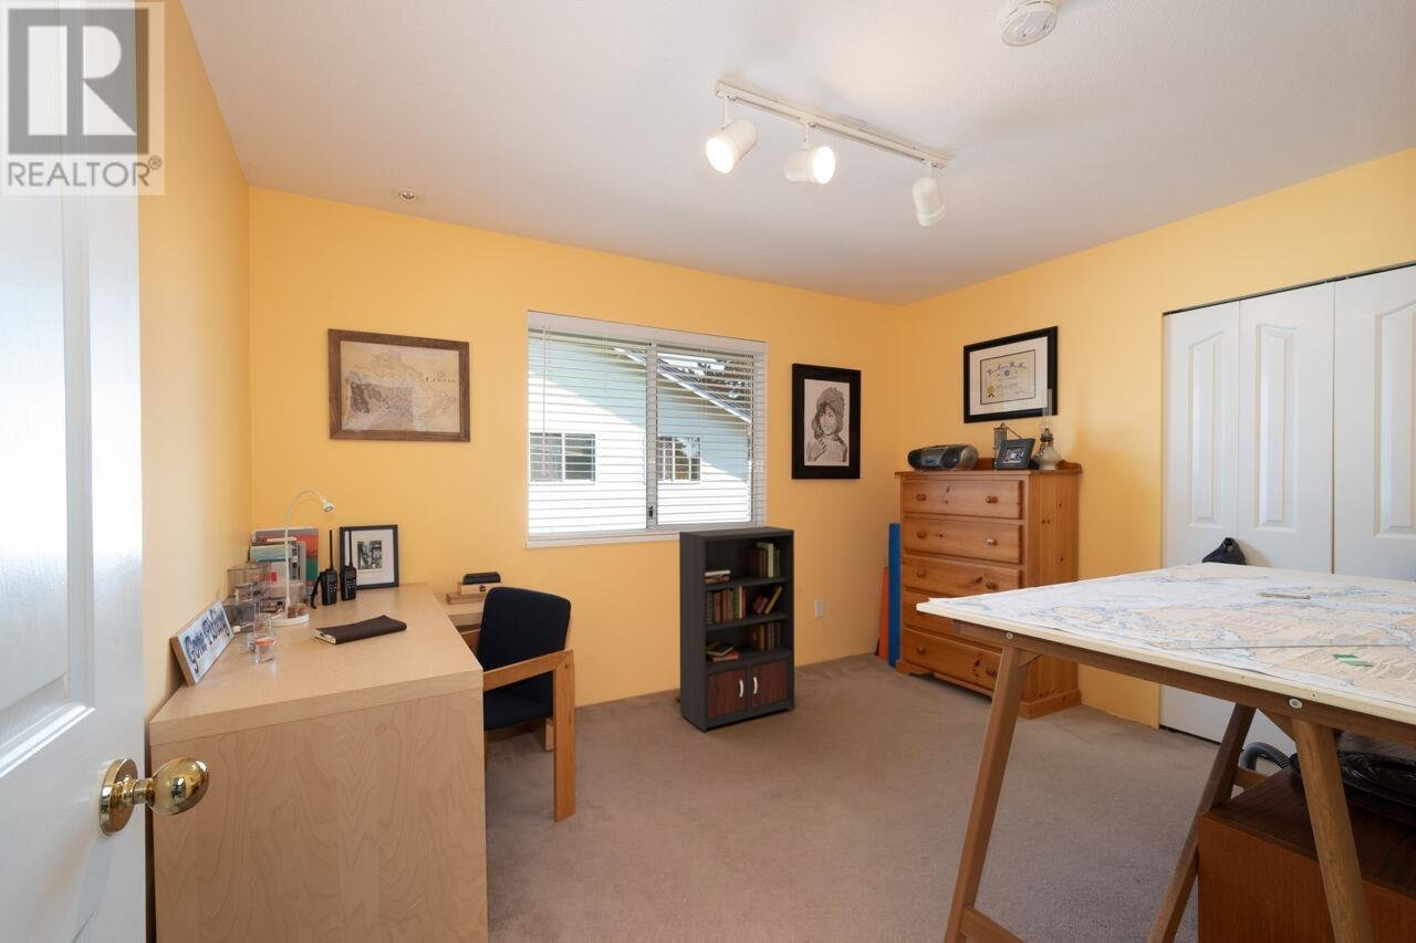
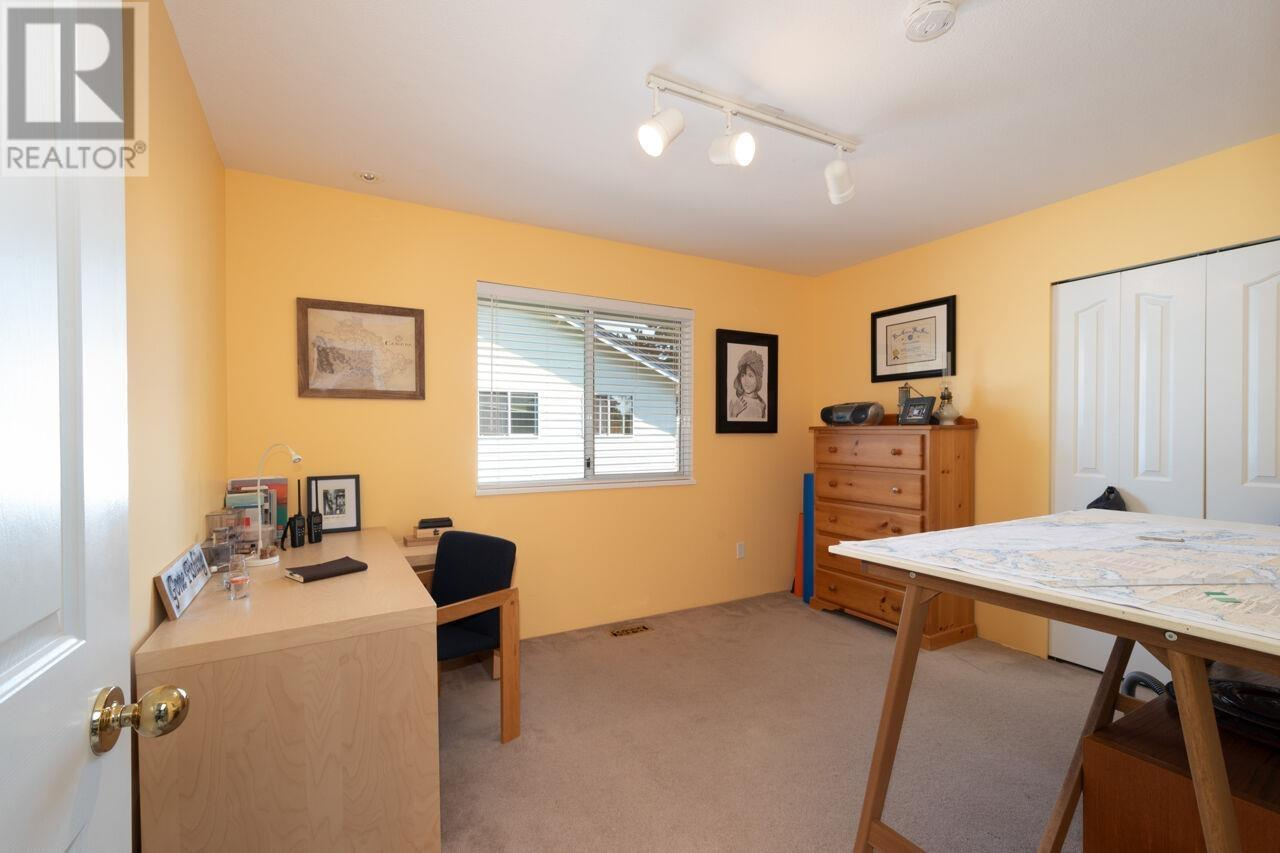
- bookcase (740, 616)
